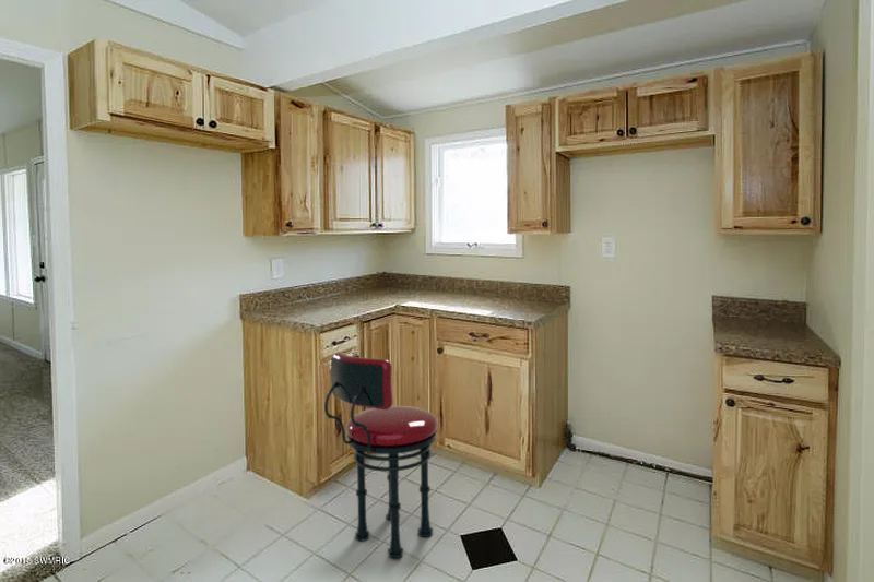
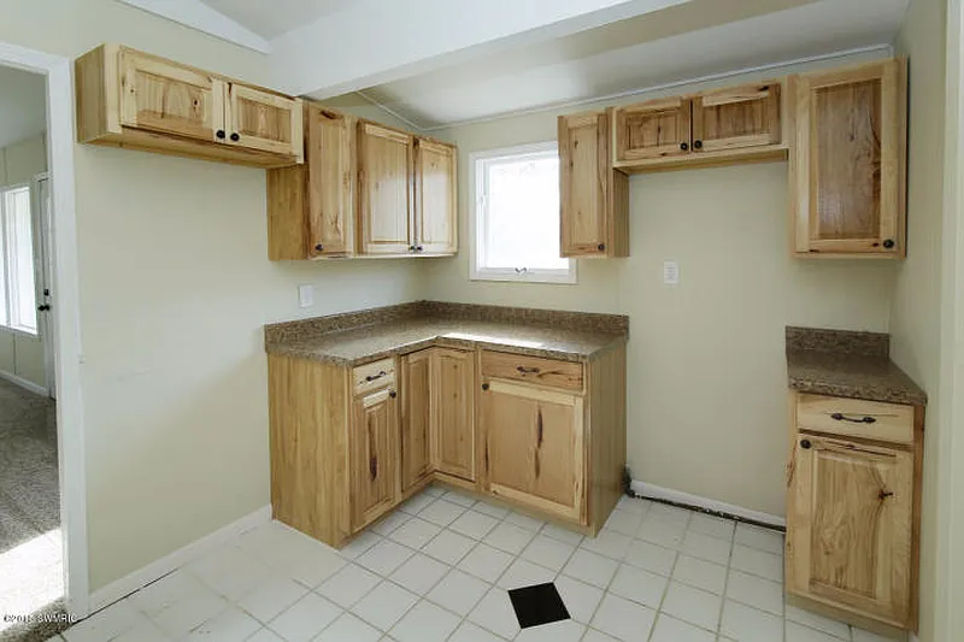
- stool (383, 447)
